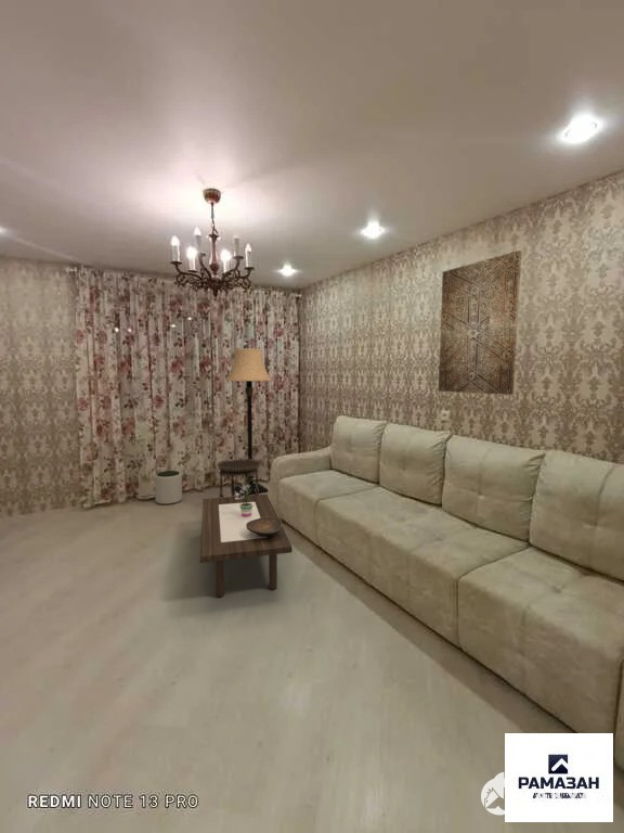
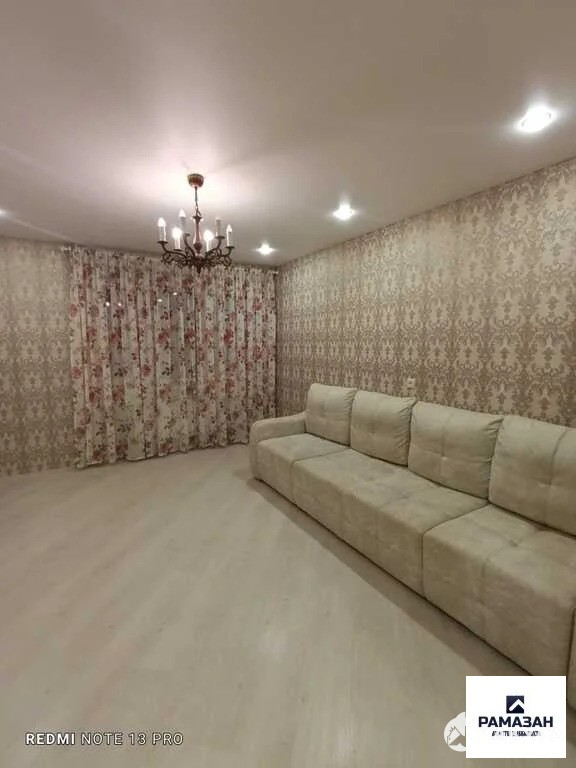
- lamp (249, 421)
- decorative bowl (263, 527)
- side table (234, 488)
- potted plant (243, 495)
- wall art (474, 329)
- plant pot (168, 487)
- coffee table (240, 538)
